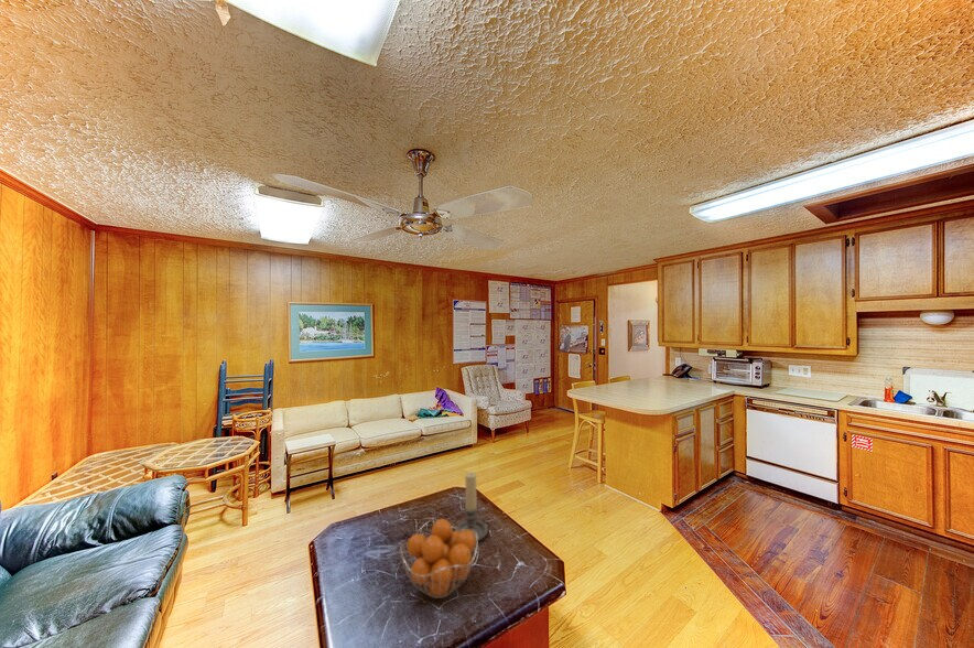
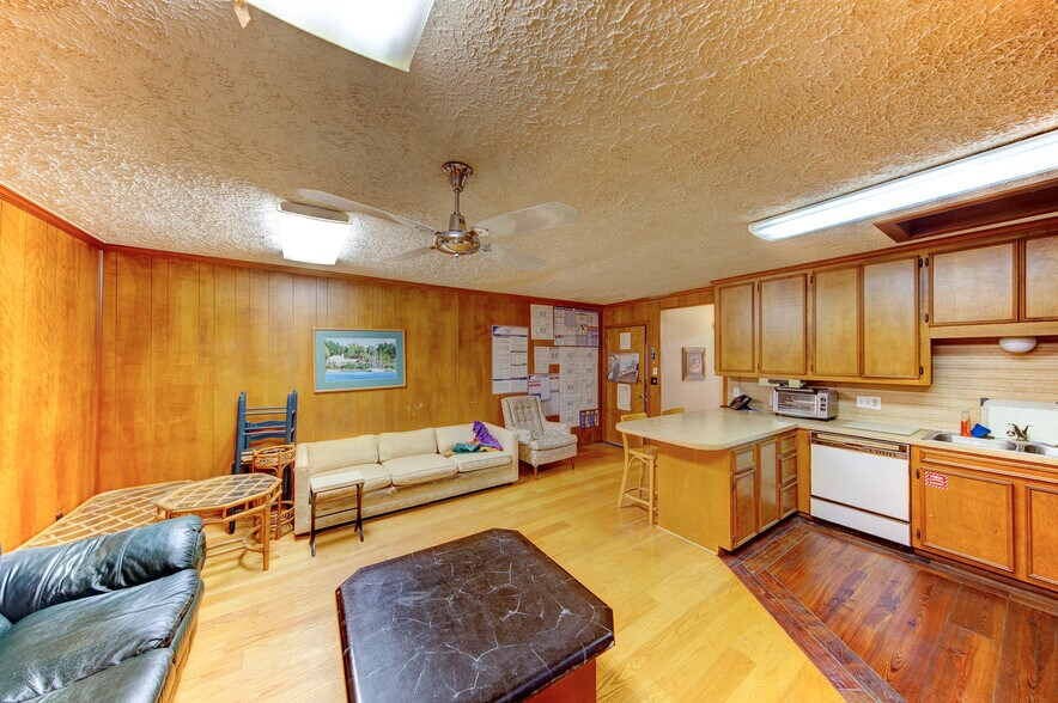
- candle holder (472, 501)
- fruit basket (440, 558)
